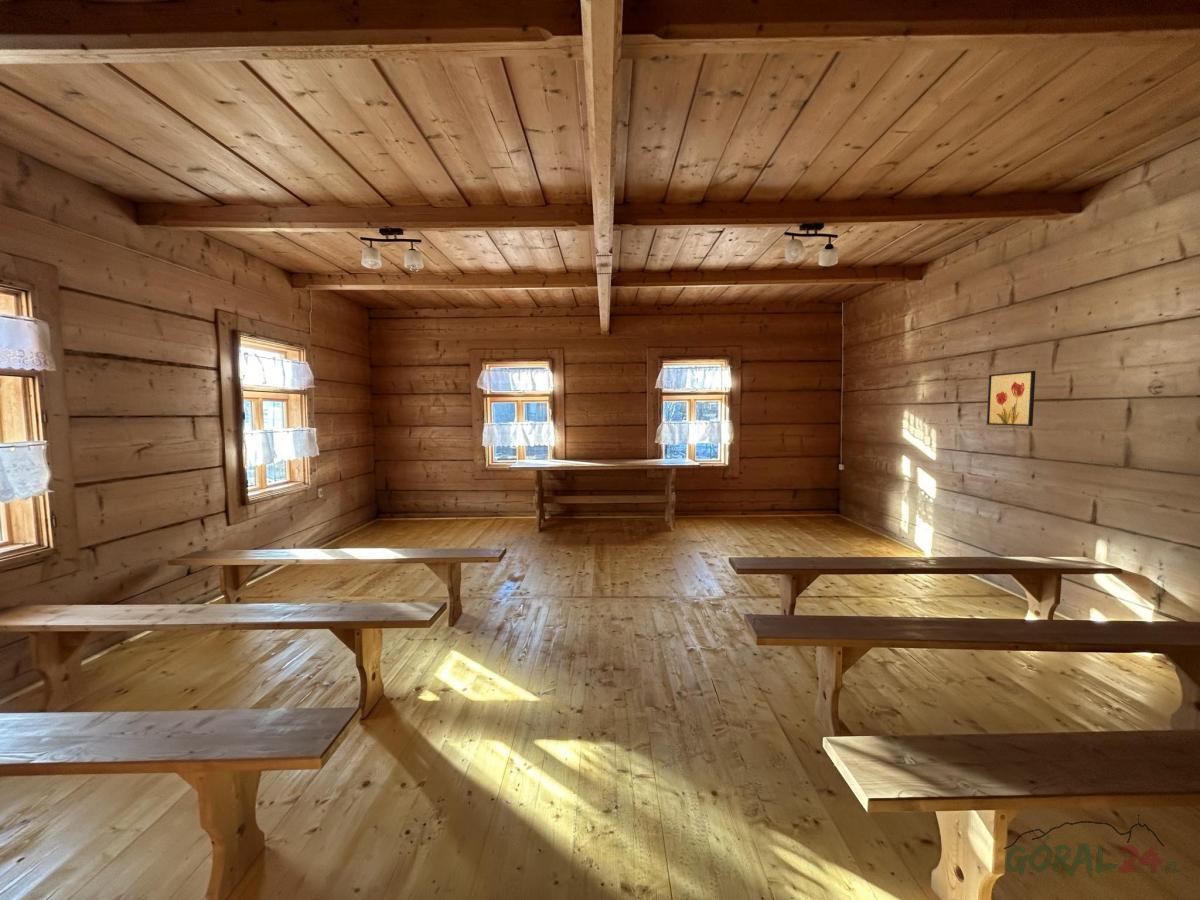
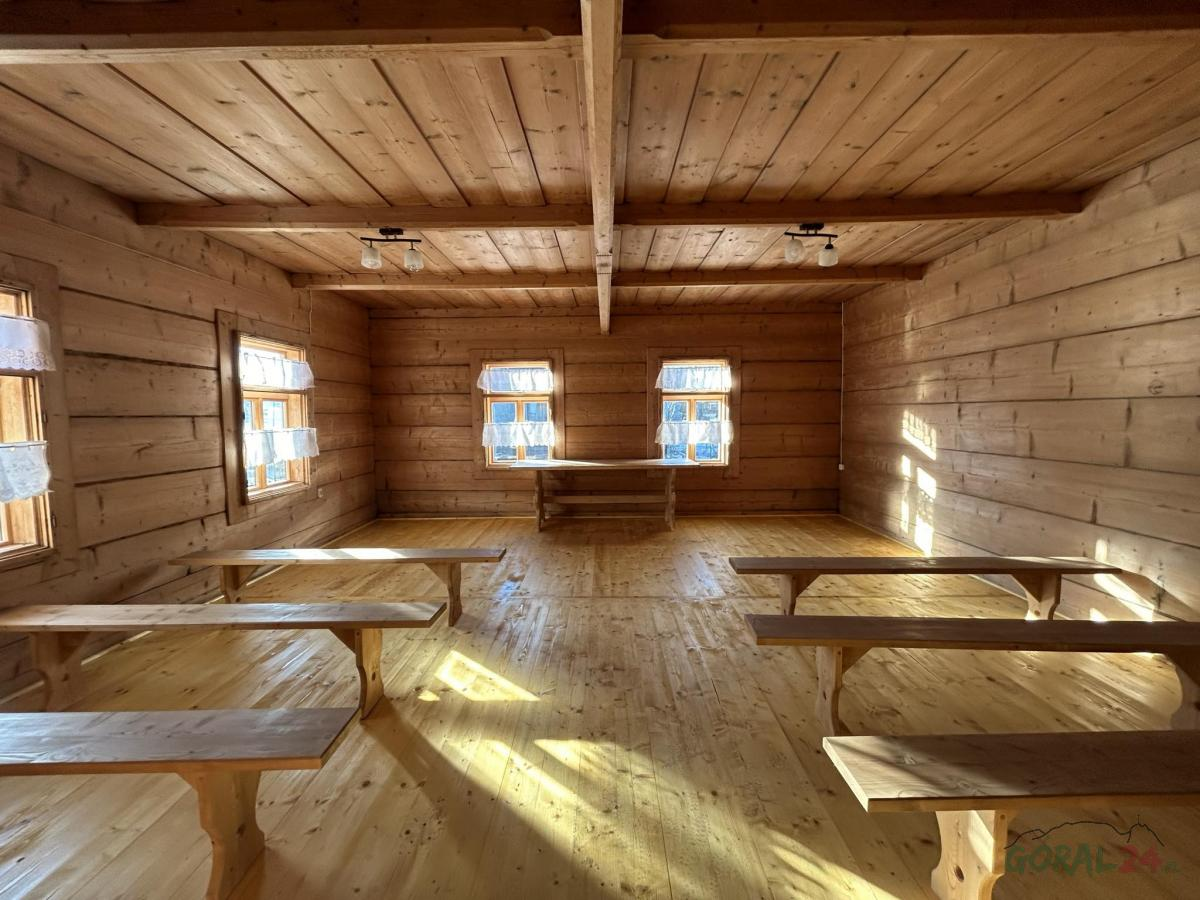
- wall art (1010, 399)
